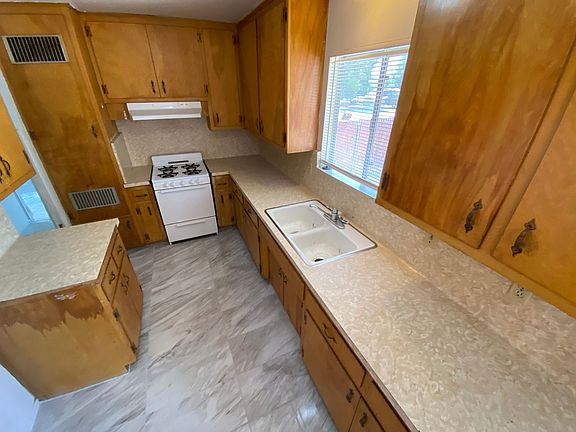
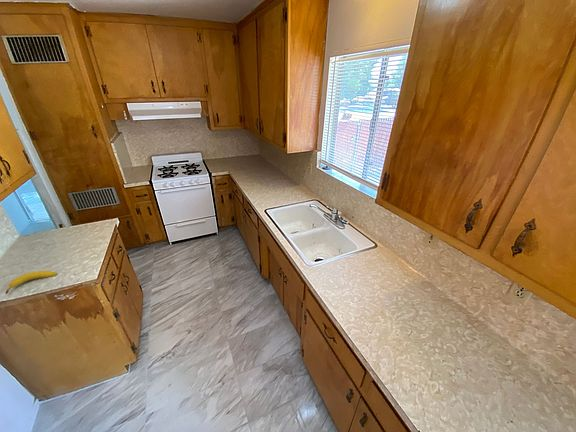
+ fruit (31, 278)
